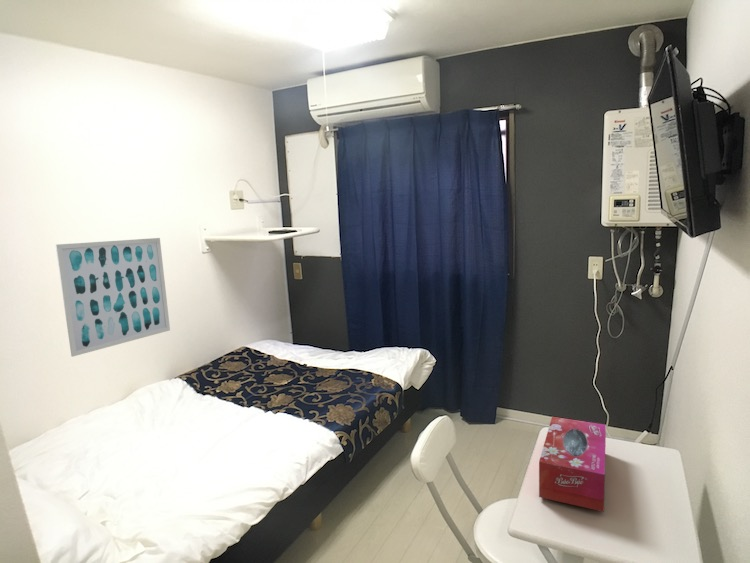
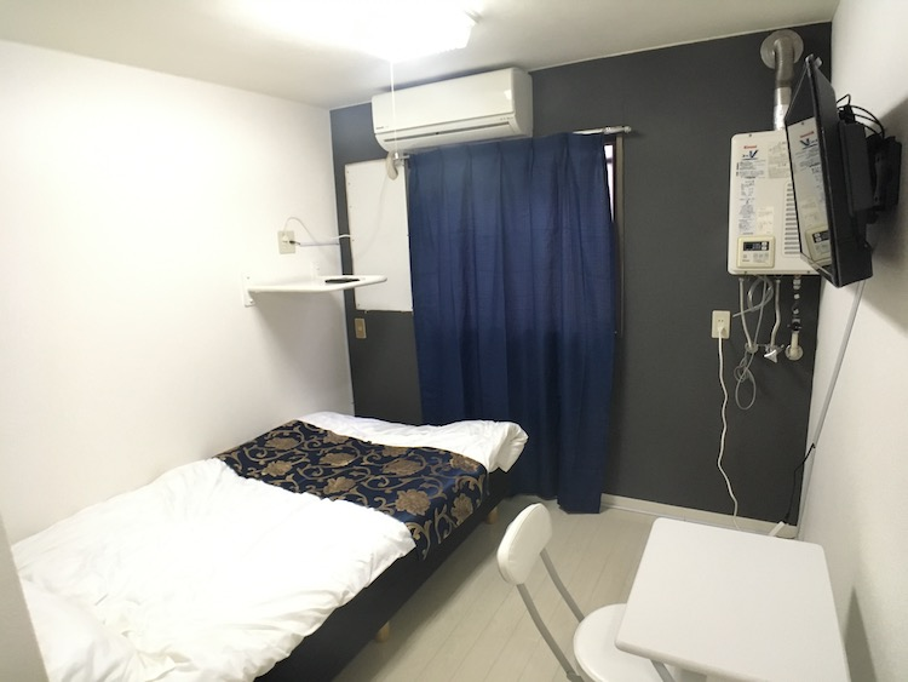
- tissue box (574, 458)
- wall art (119, 292)
